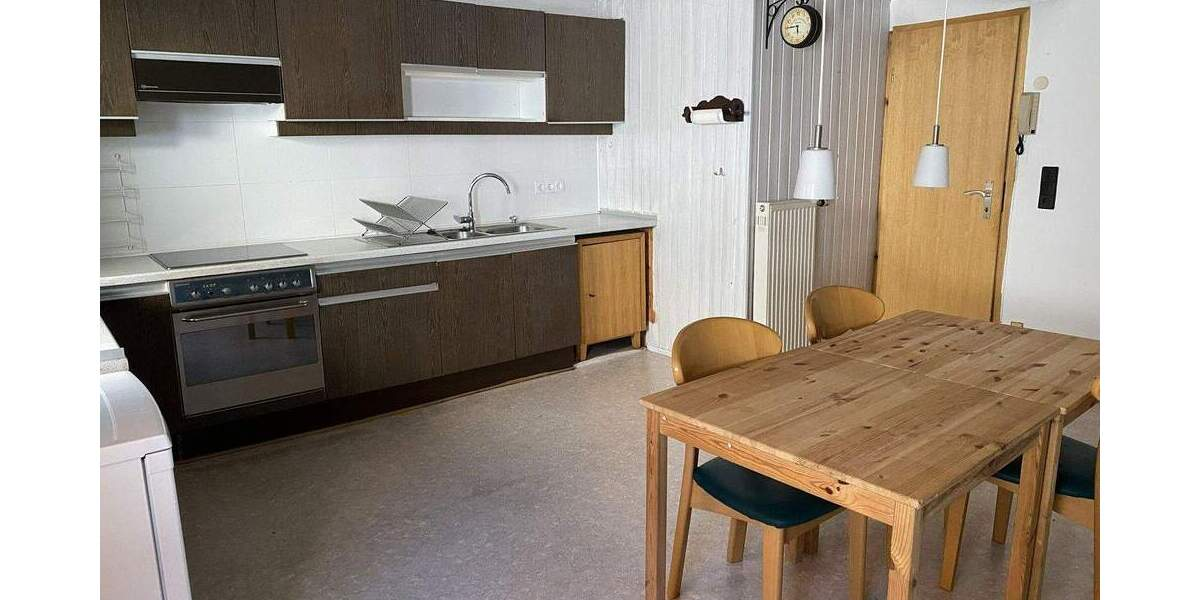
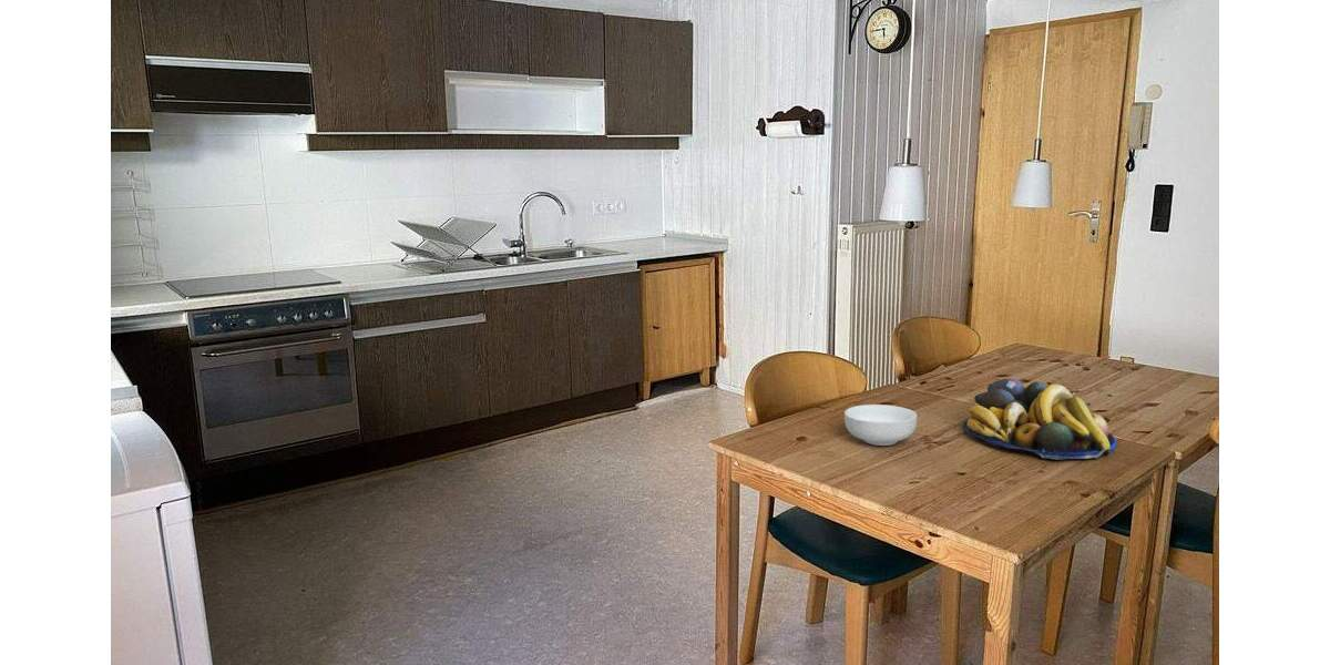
+ cereal bowl (880, 426)
+ fruit bowl (1040, 410)
